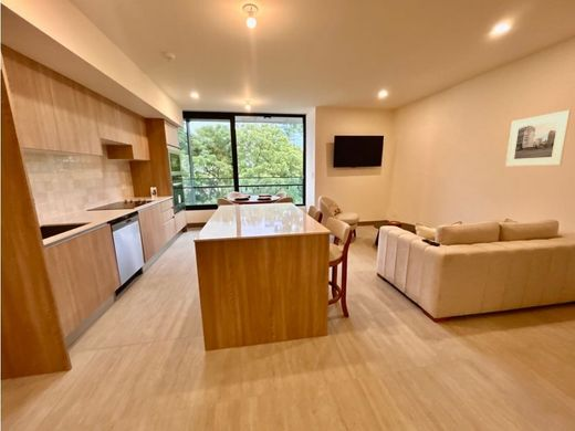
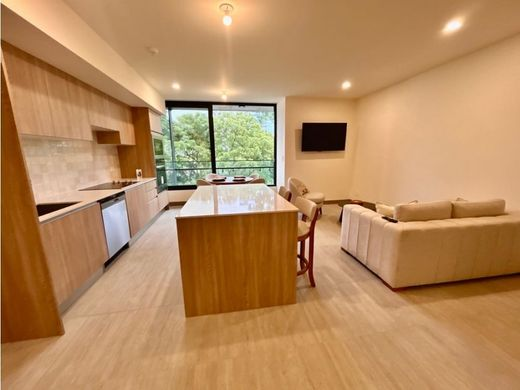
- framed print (534, 140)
